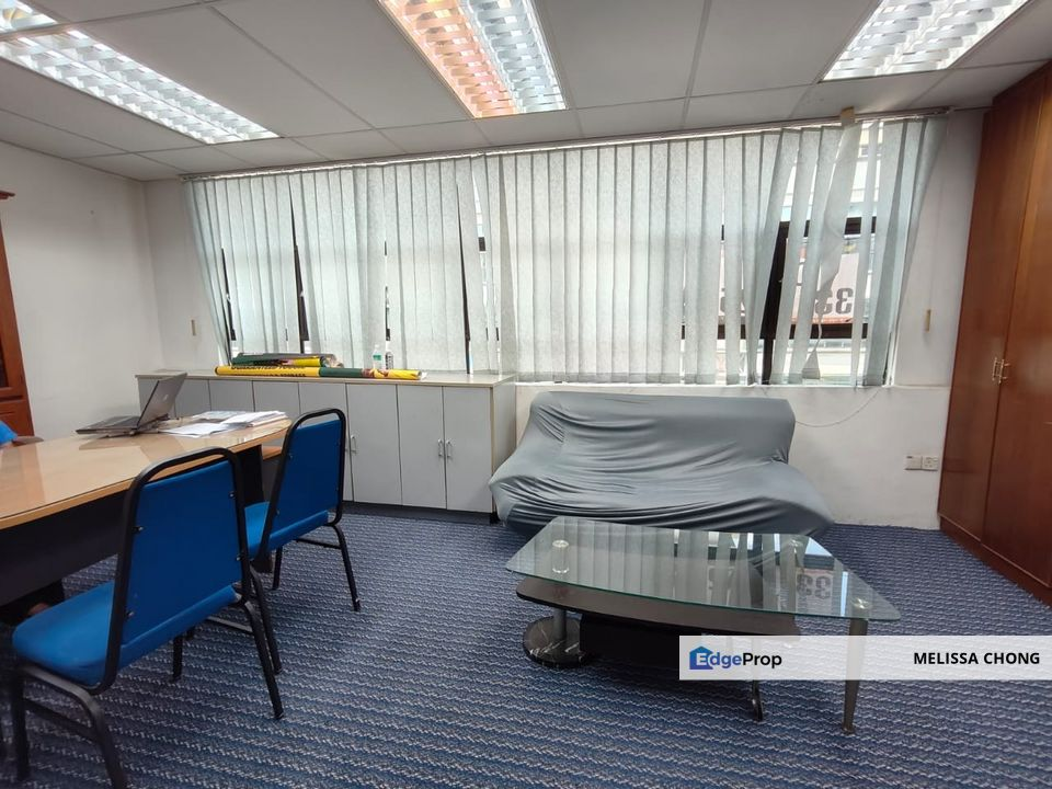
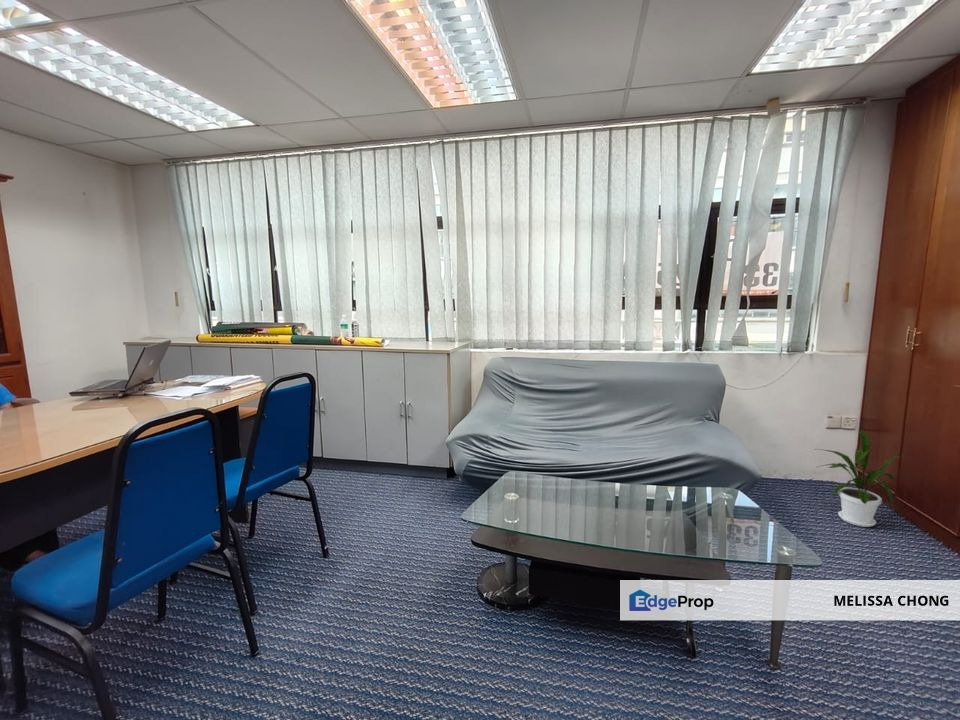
+ house plant (859, 478)
